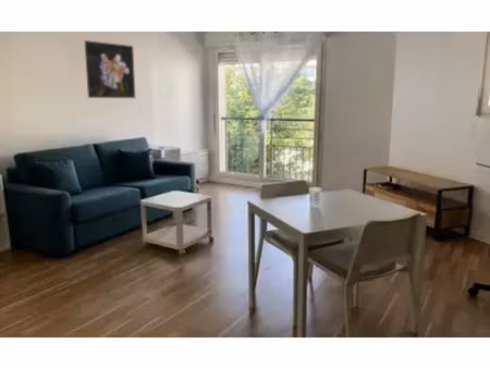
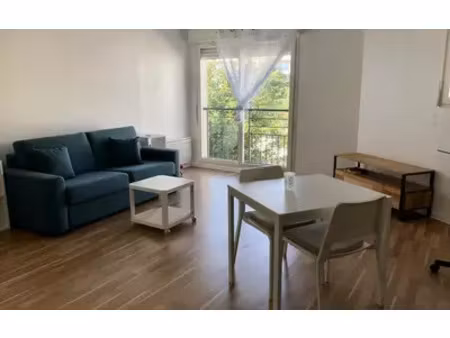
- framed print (111, 71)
